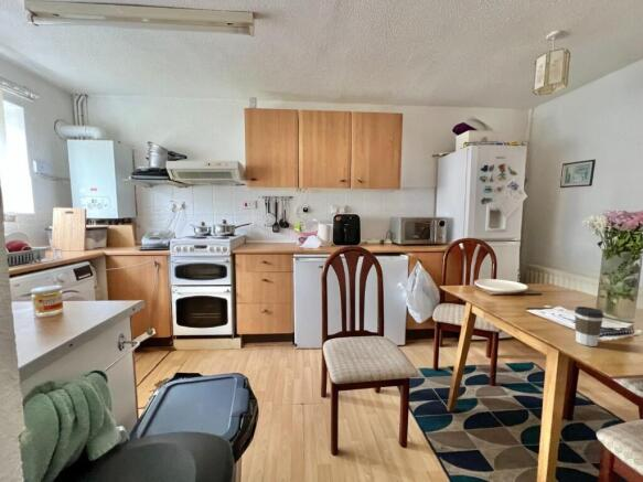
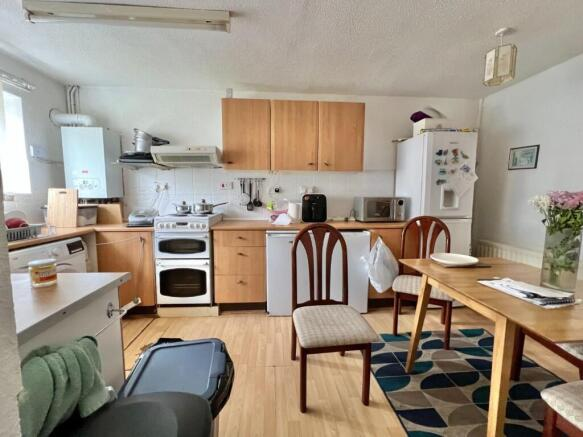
- coffee cup (587, 325)
